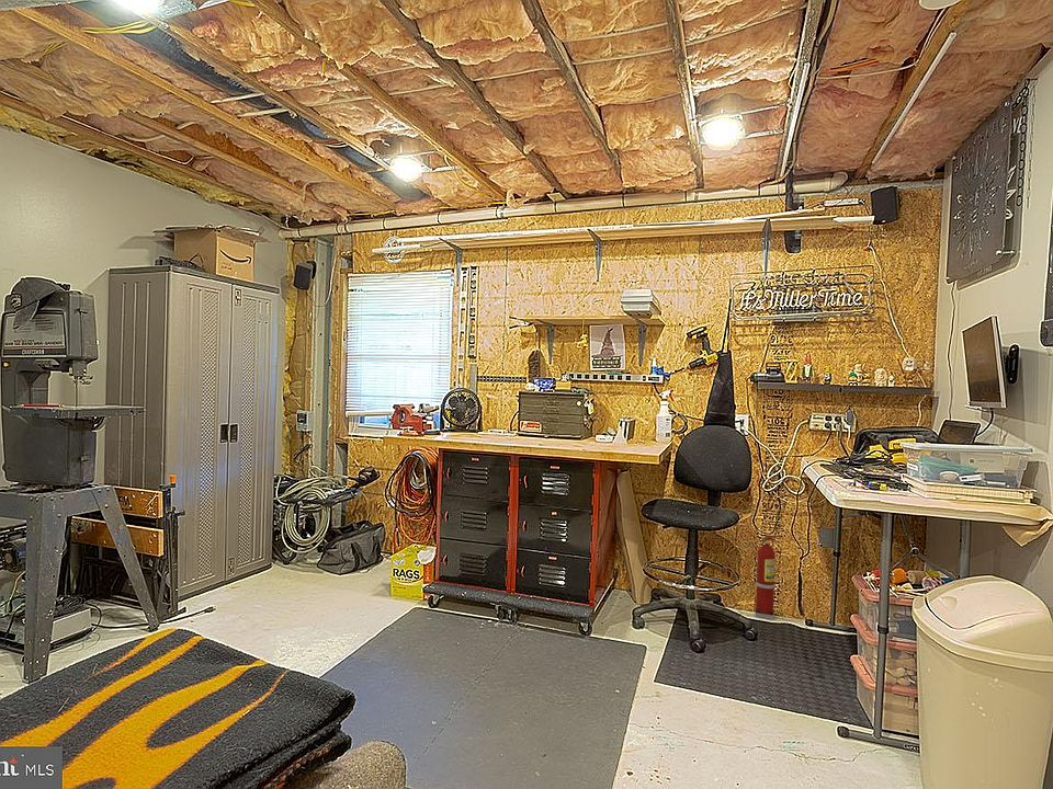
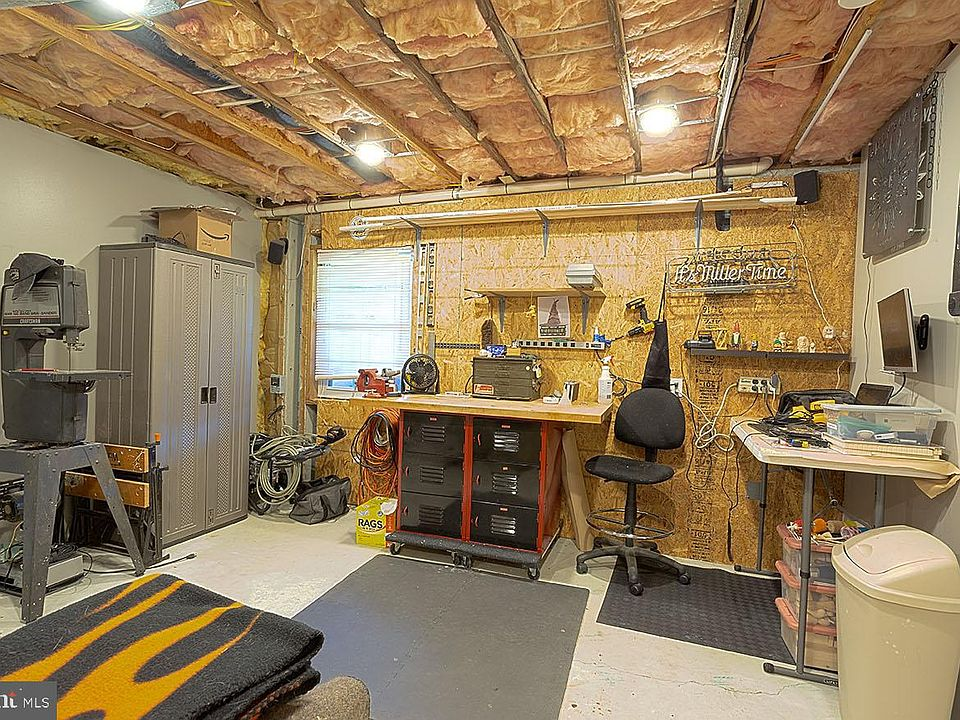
- fire extinguisher (766, 575)
